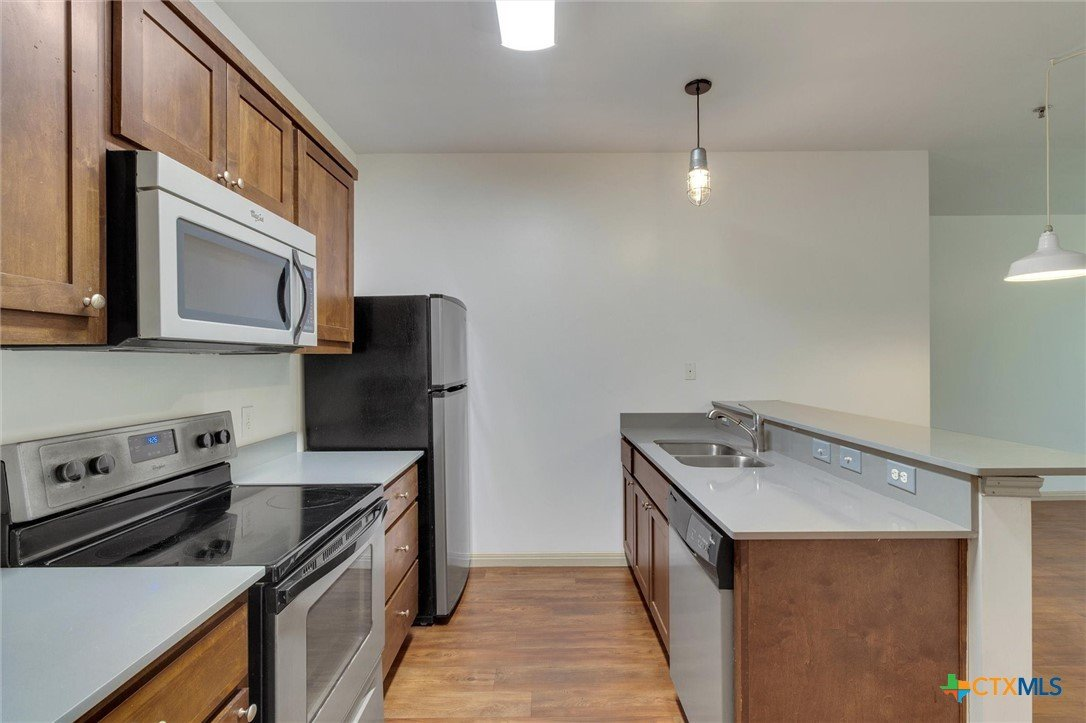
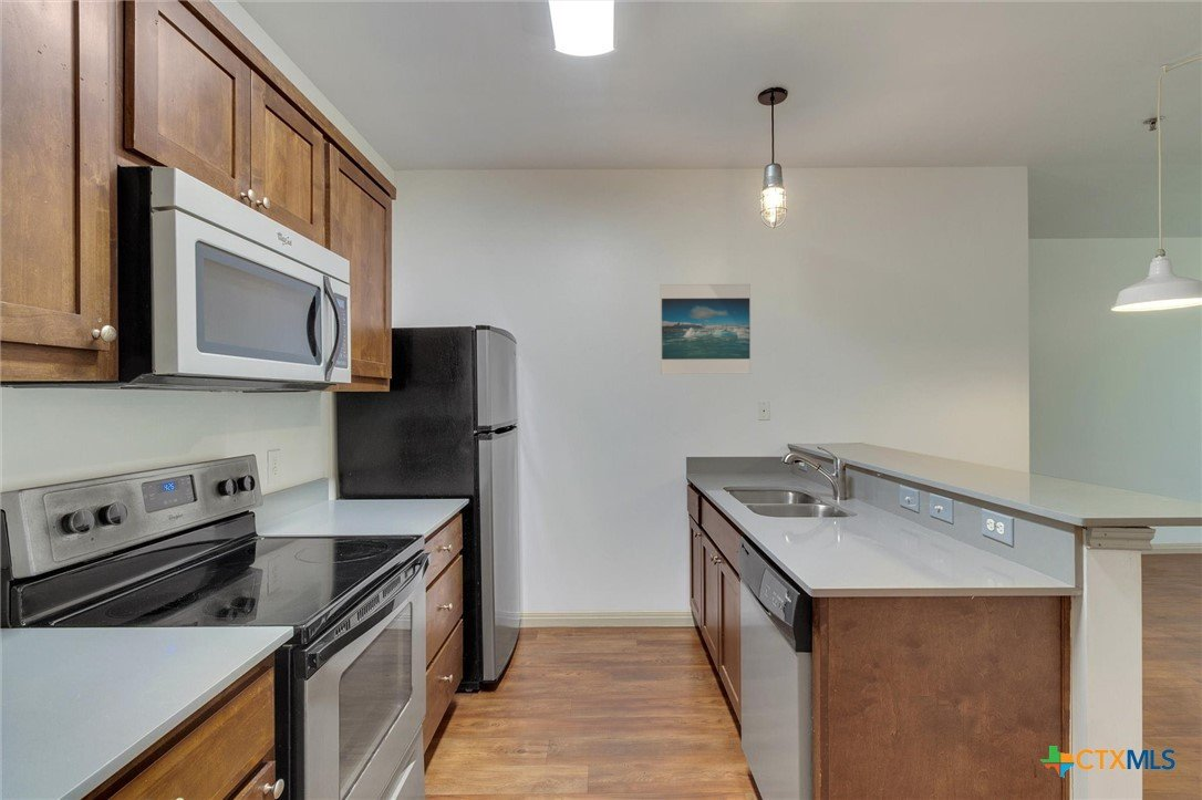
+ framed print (705, 329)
